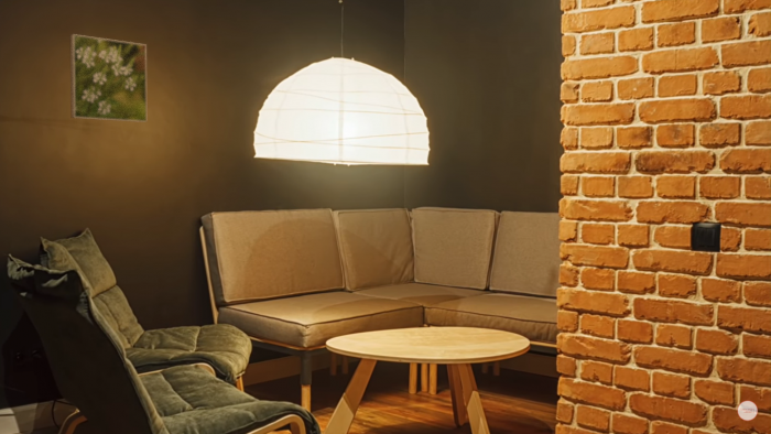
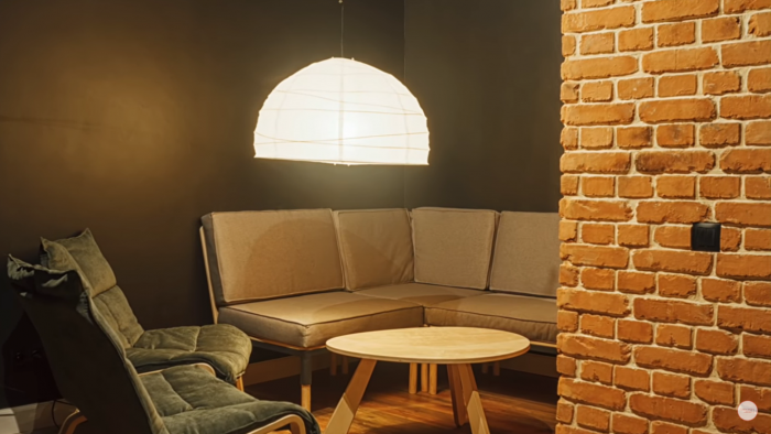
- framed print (109, 79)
